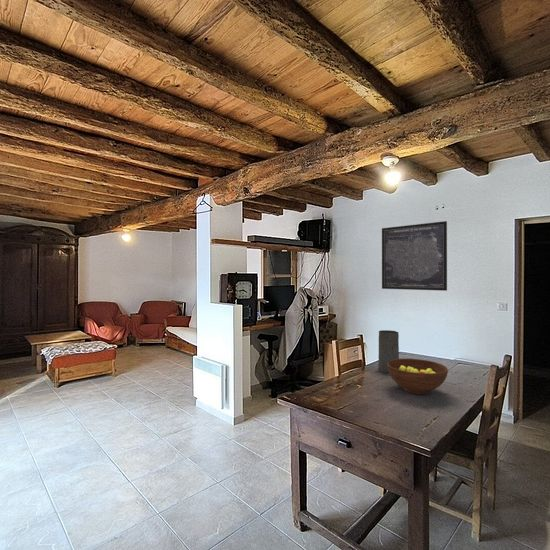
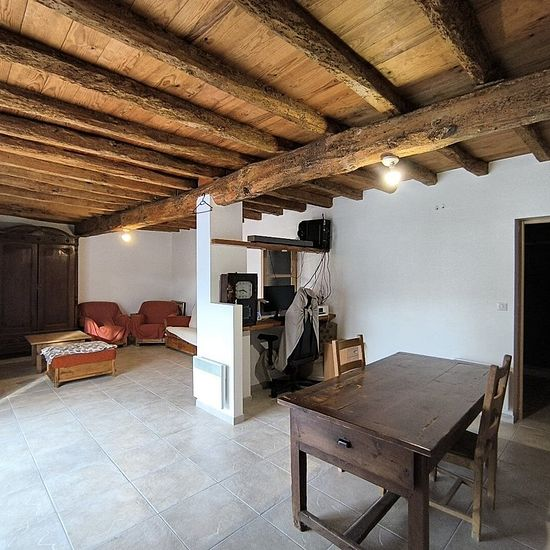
- vase (388, 351)
- wall art (412, 257)
- fruit bowl (416, 378)
